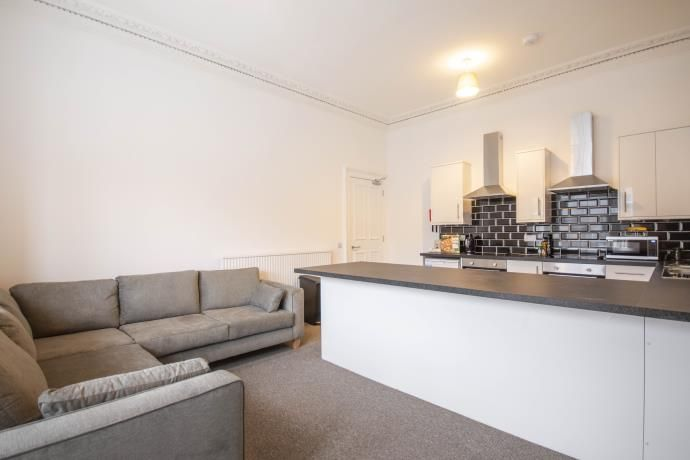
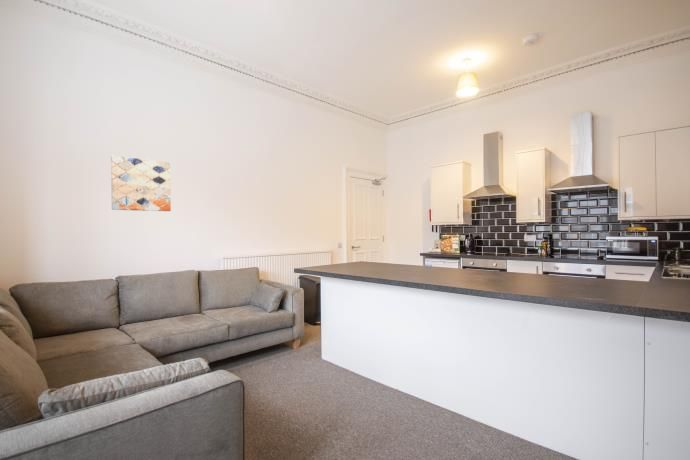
+ wall art (142, 184)
